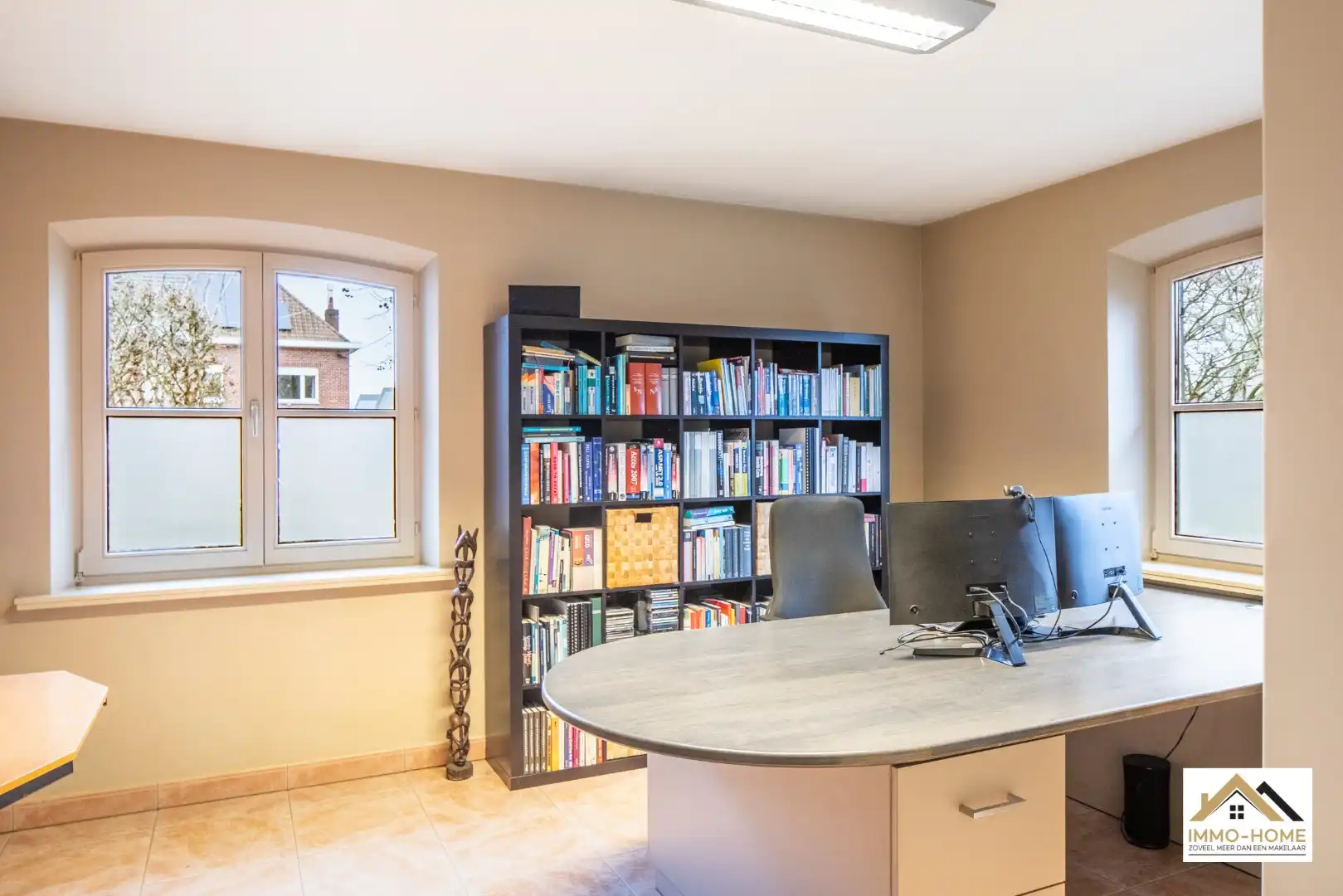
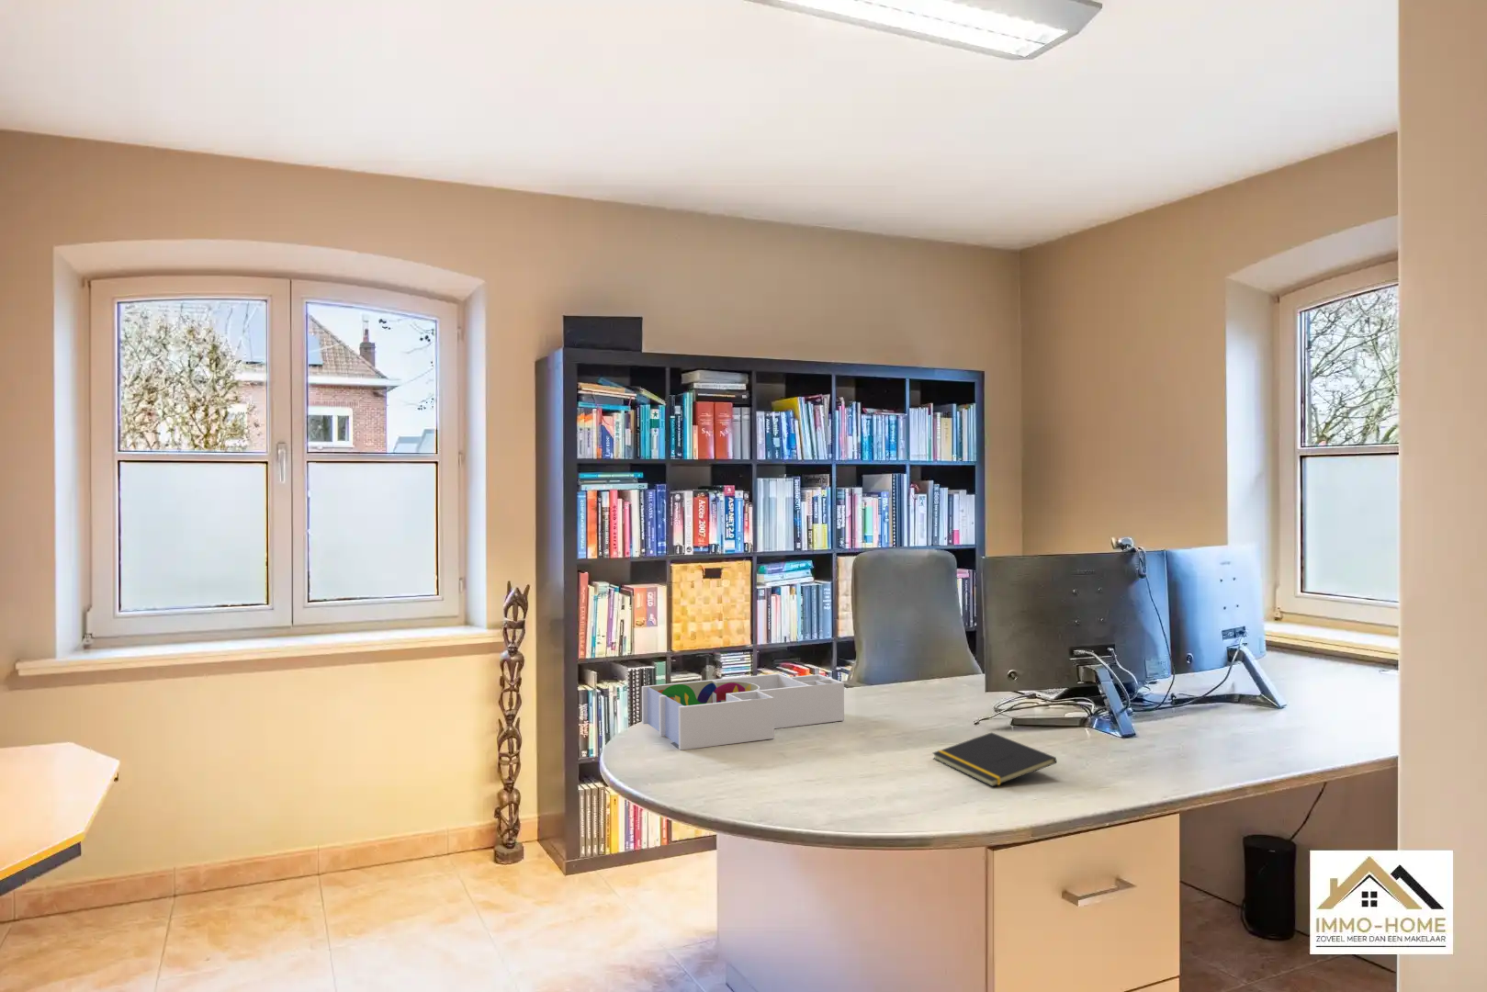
+ notepad (992, 757)
+ desk organizer (751, 706)
